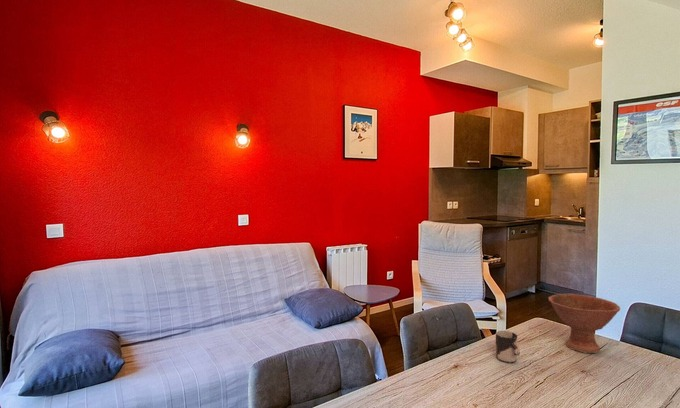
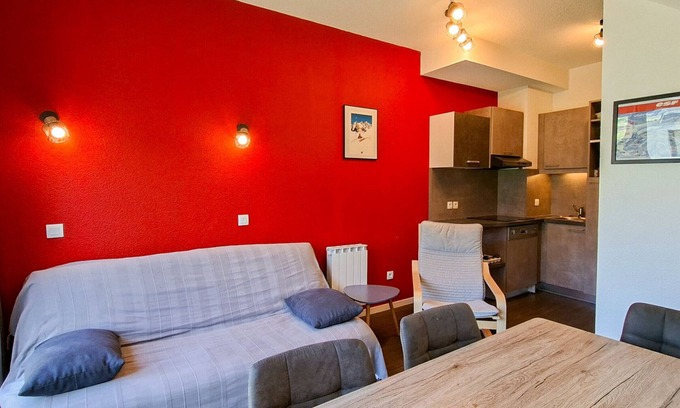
- cup (508, 347)
- bowl (581, 323)
